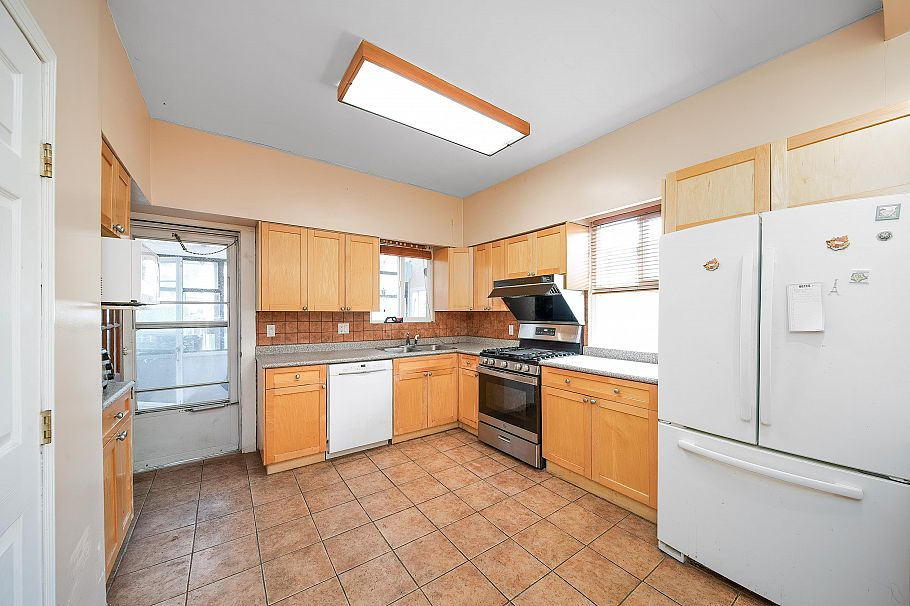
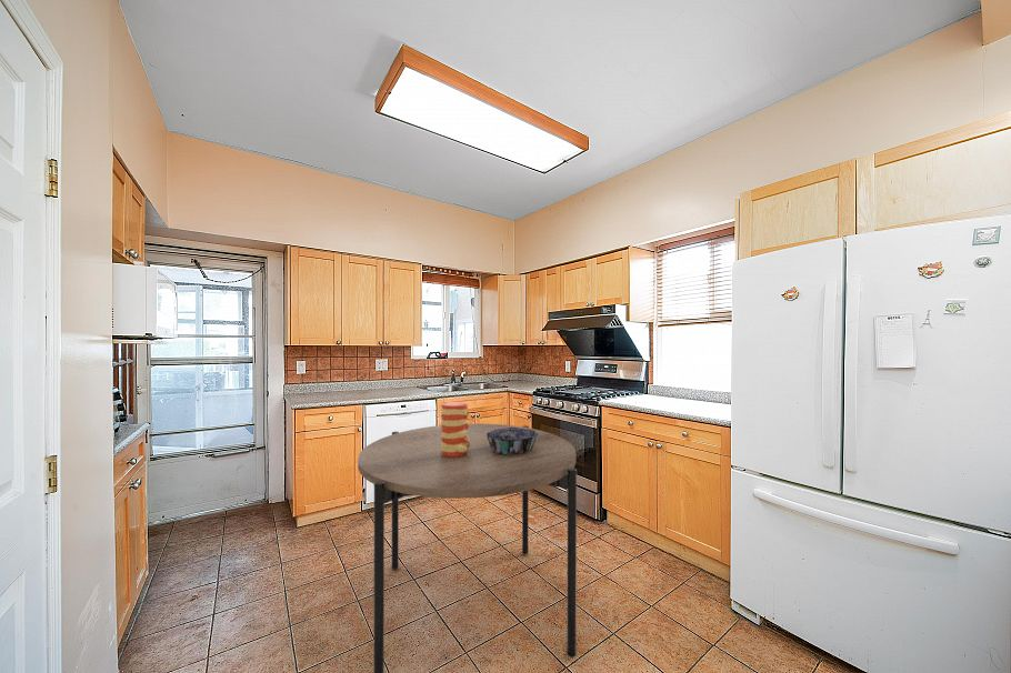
+ decorative bowl (511, 441)
+ dining table (467, 498)
+ vase (456, 428)
